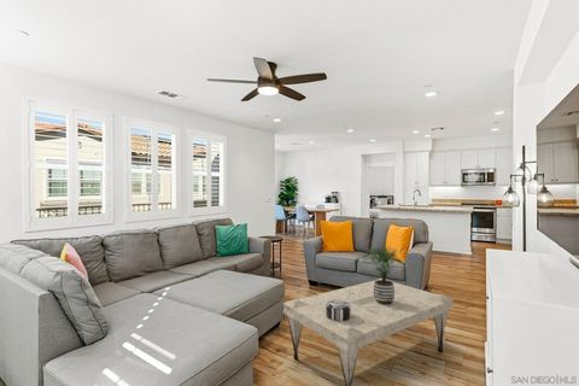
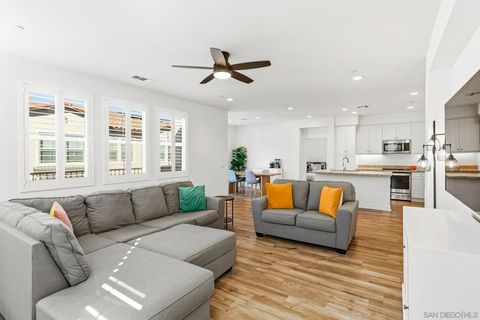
- coffee table (369, 326)
- potted plant (382, 273)
- decorative box (338, 310)
